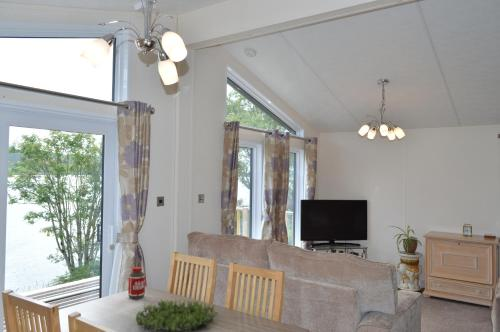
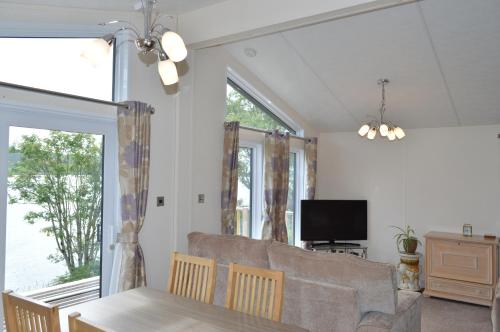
- bottle (136, 282)
- plant (177, 314)
